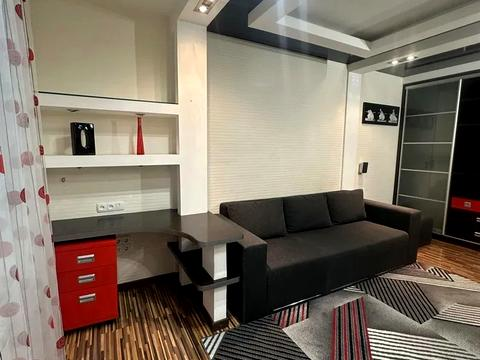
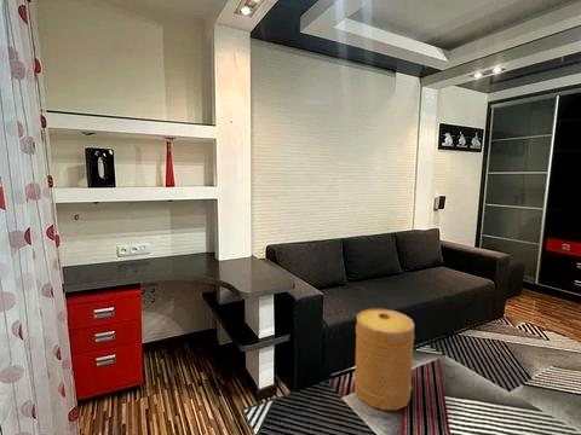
+ basket (382, 355)
